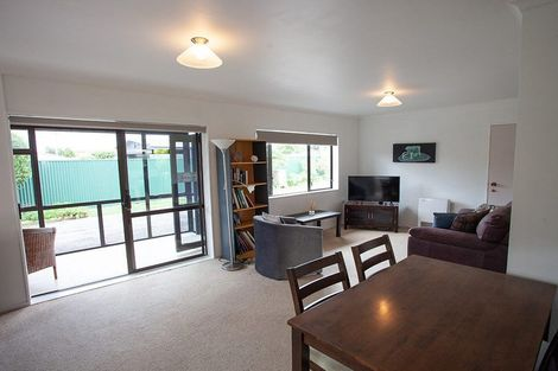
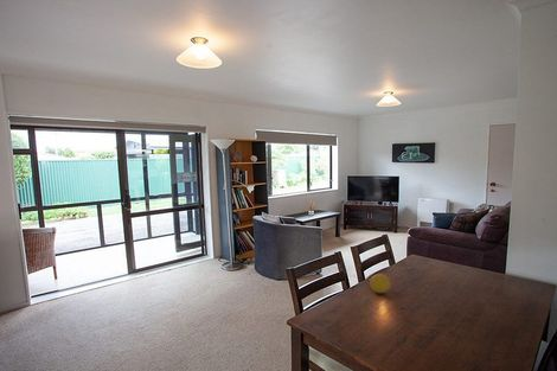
+ fruit (379, 283)
